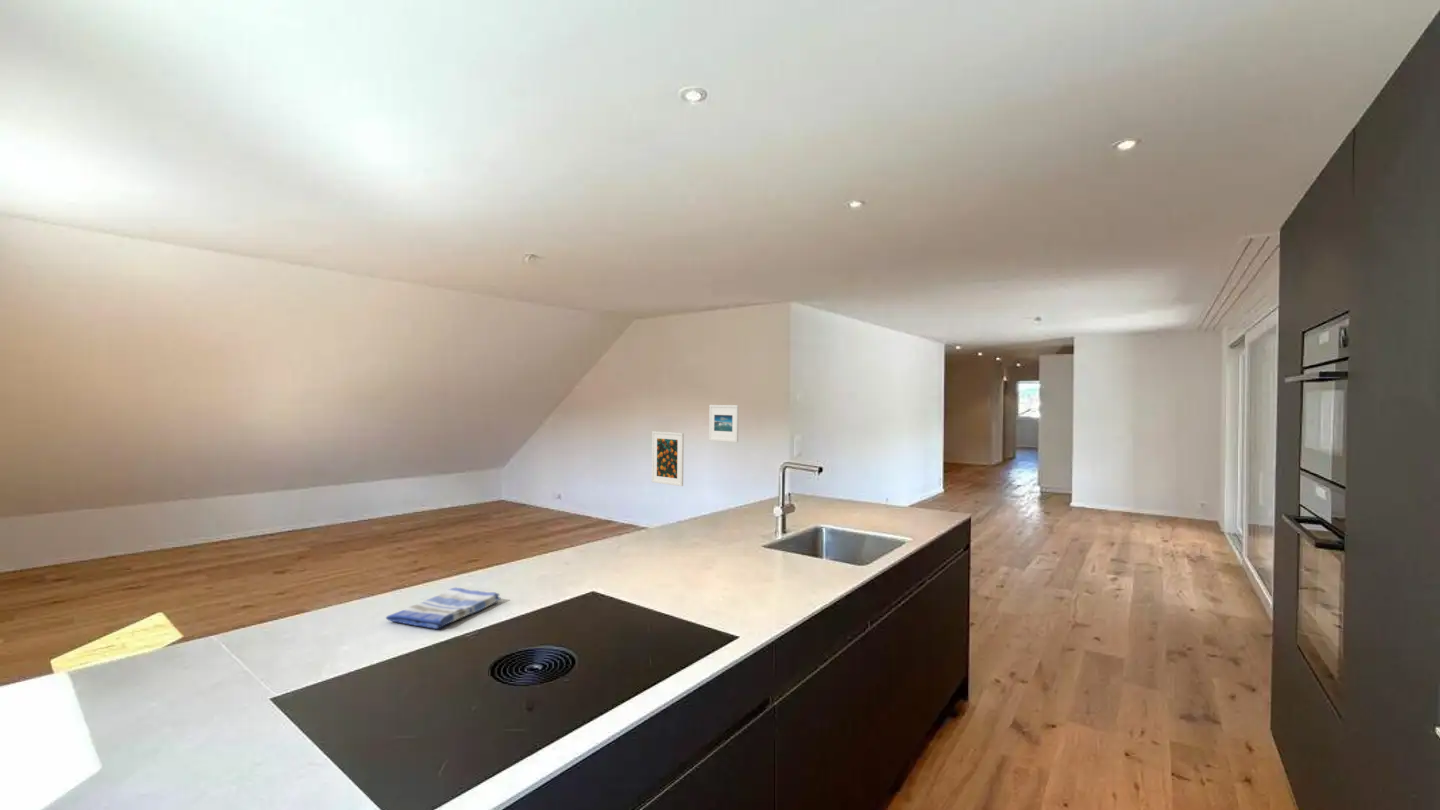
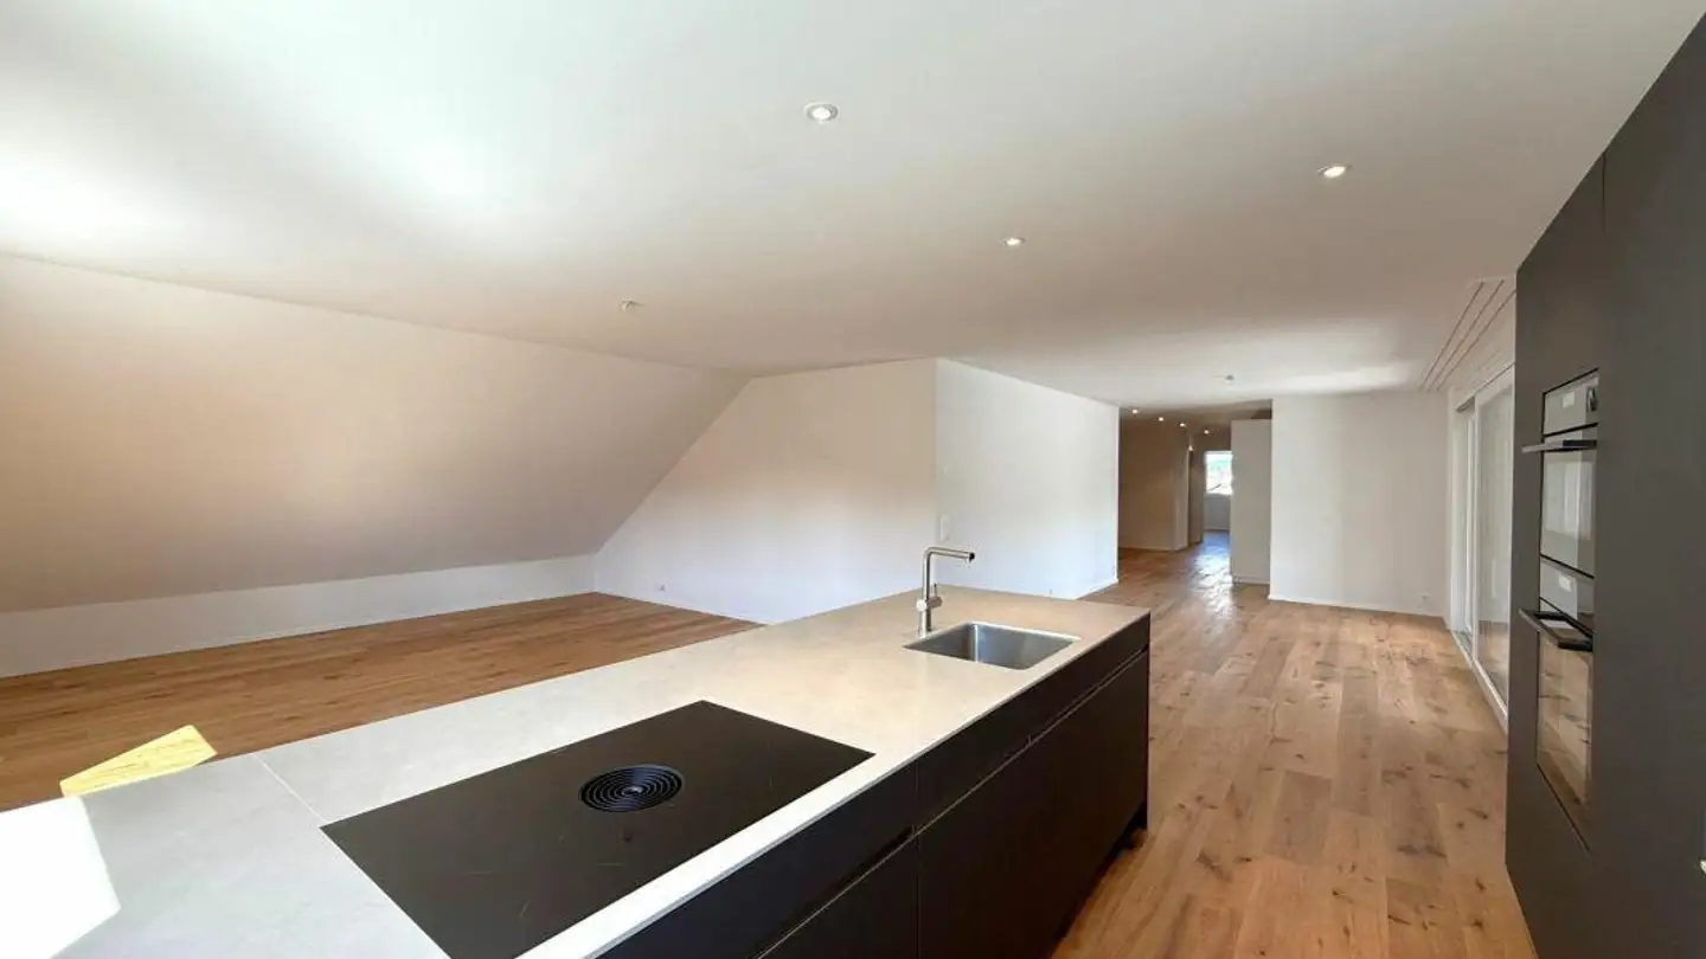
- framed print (667, 458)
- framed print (723, 423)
- dish towel (446, 605)
